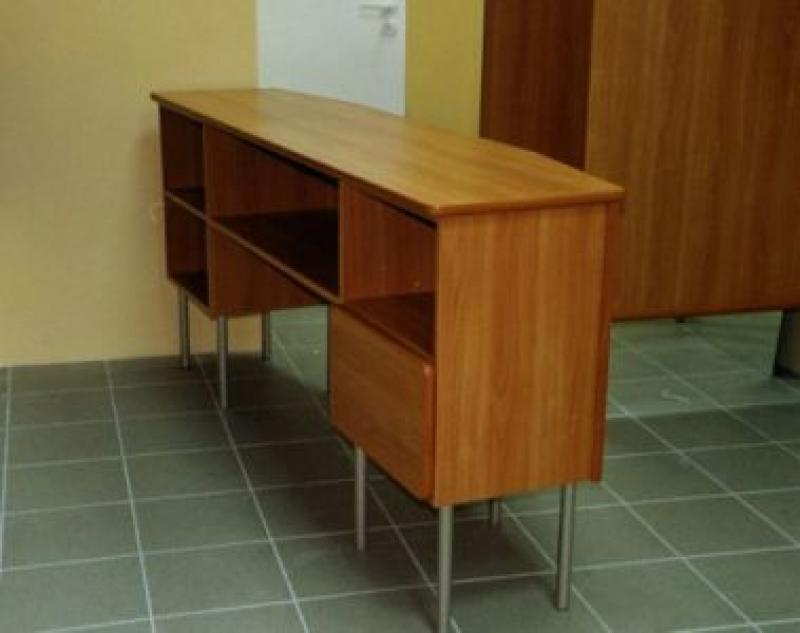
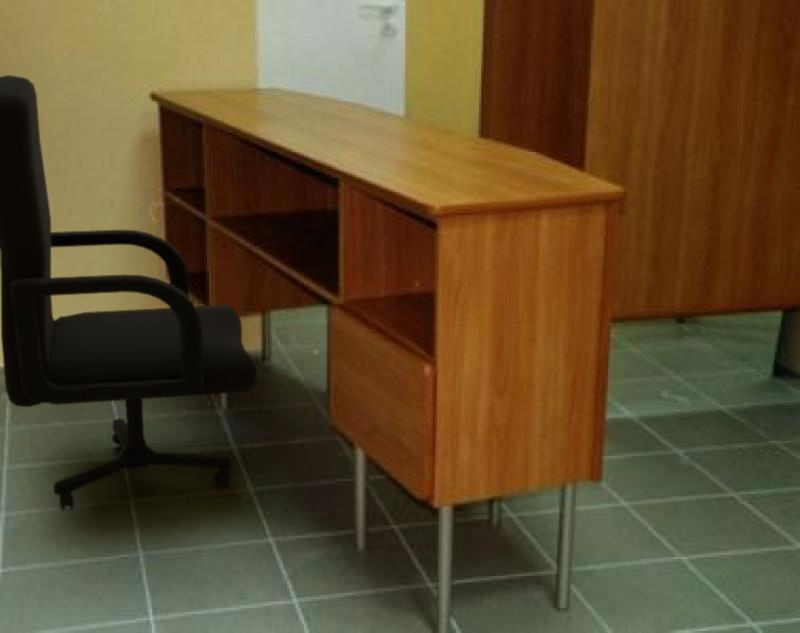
+ chair (128, 286)
